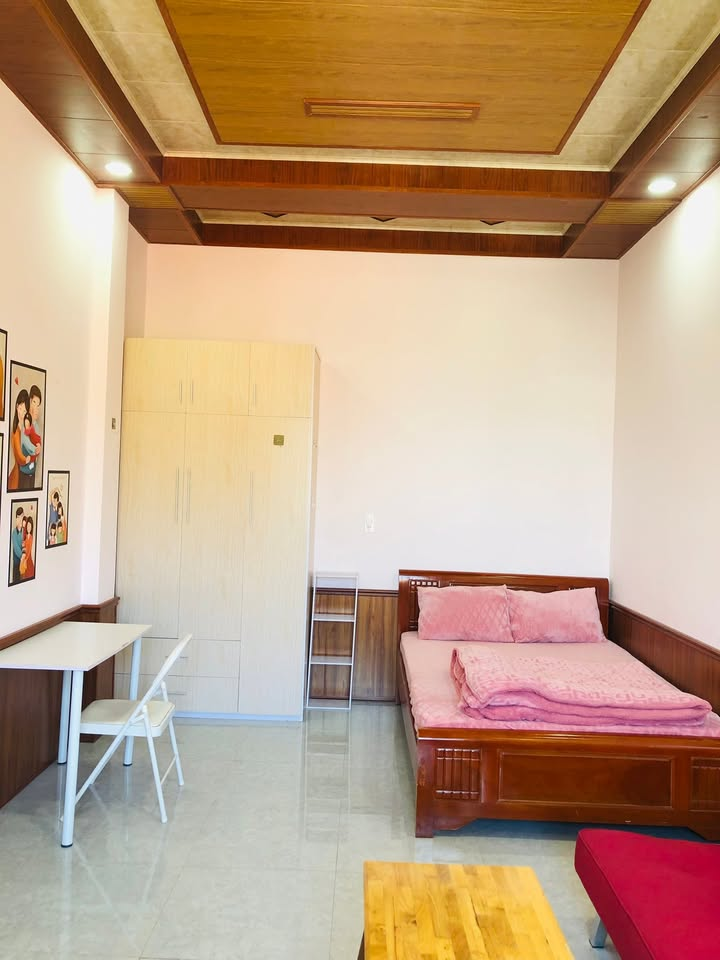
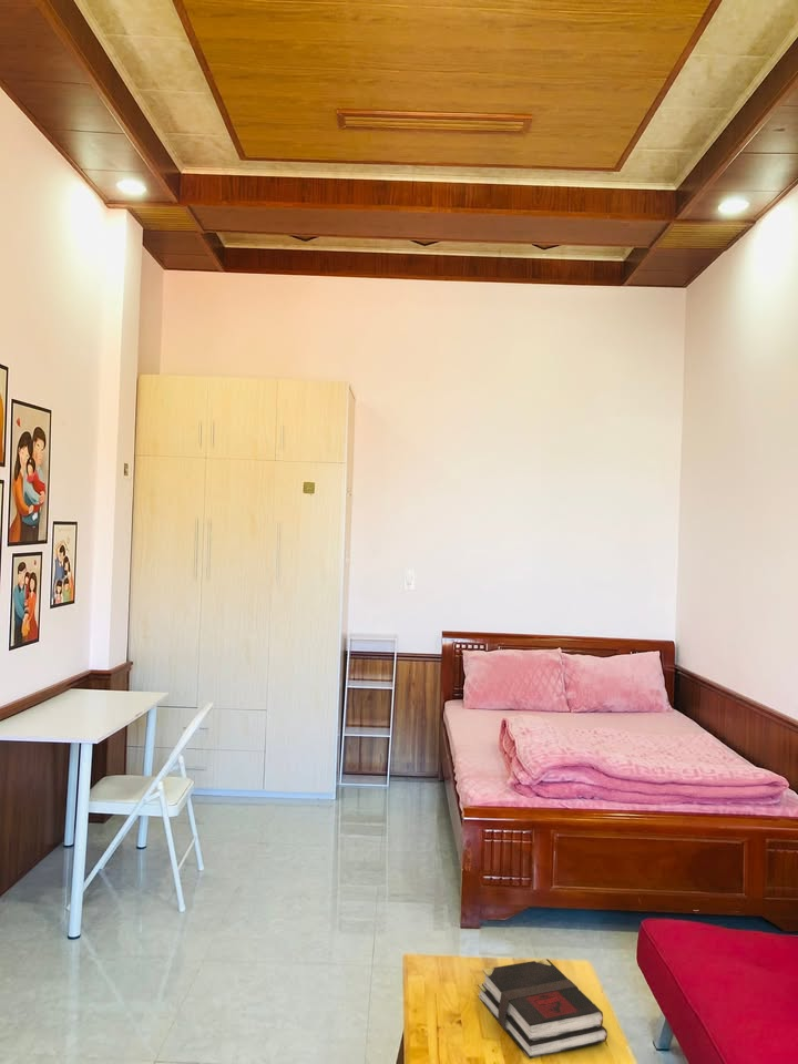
+ book (540, 1003)
